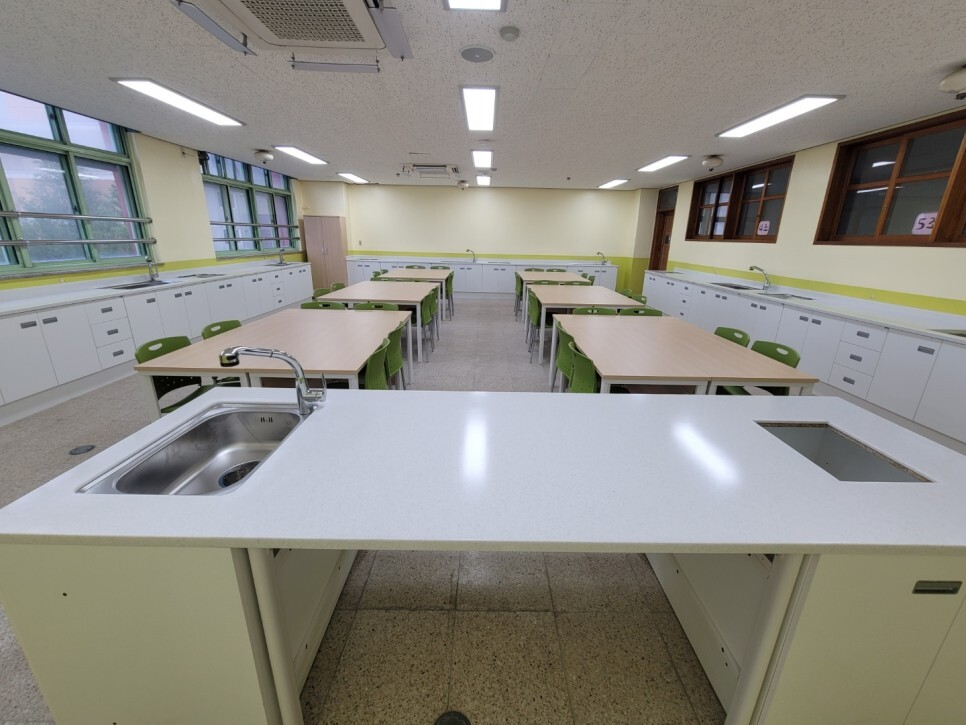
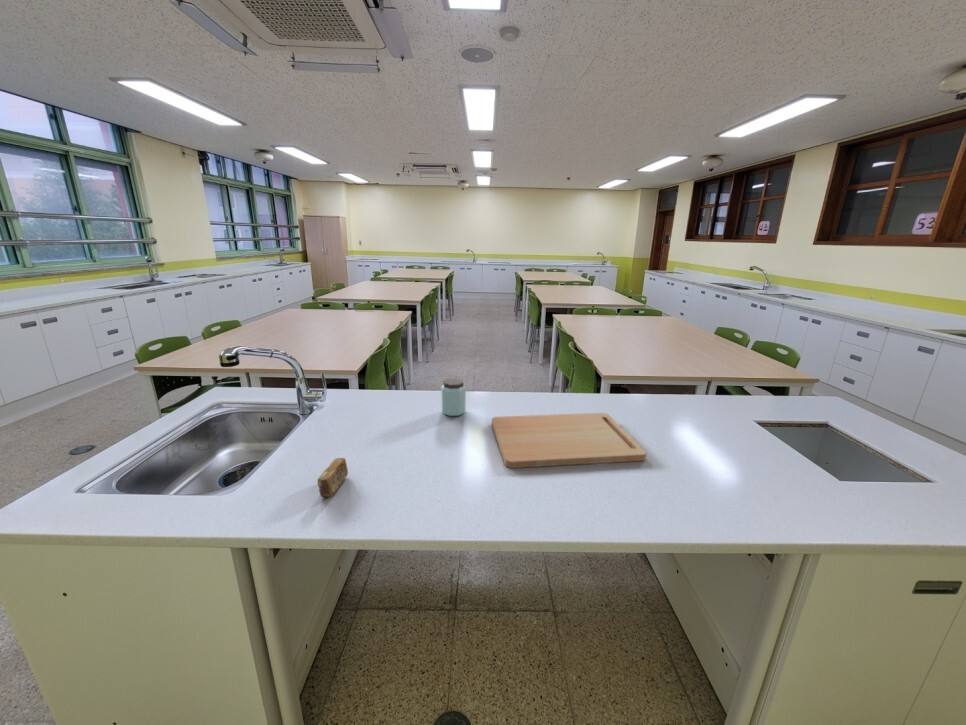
+ peanut butter (453, 396)
+ cutting board (562, 436)
+ soap bar (333, 476)
